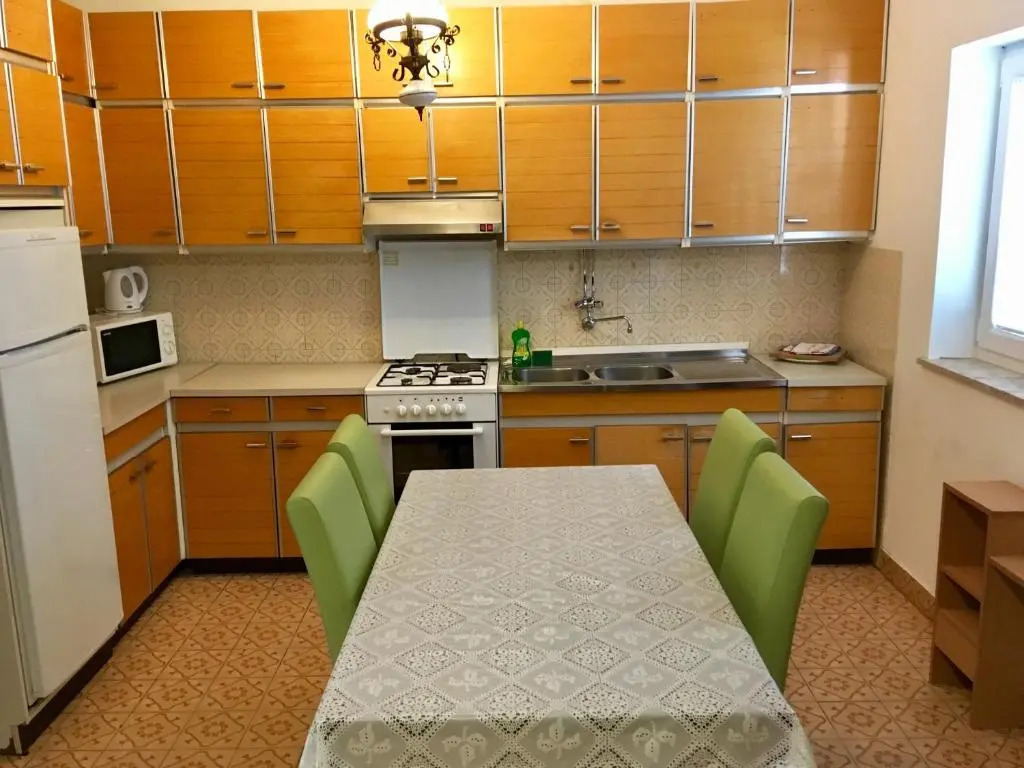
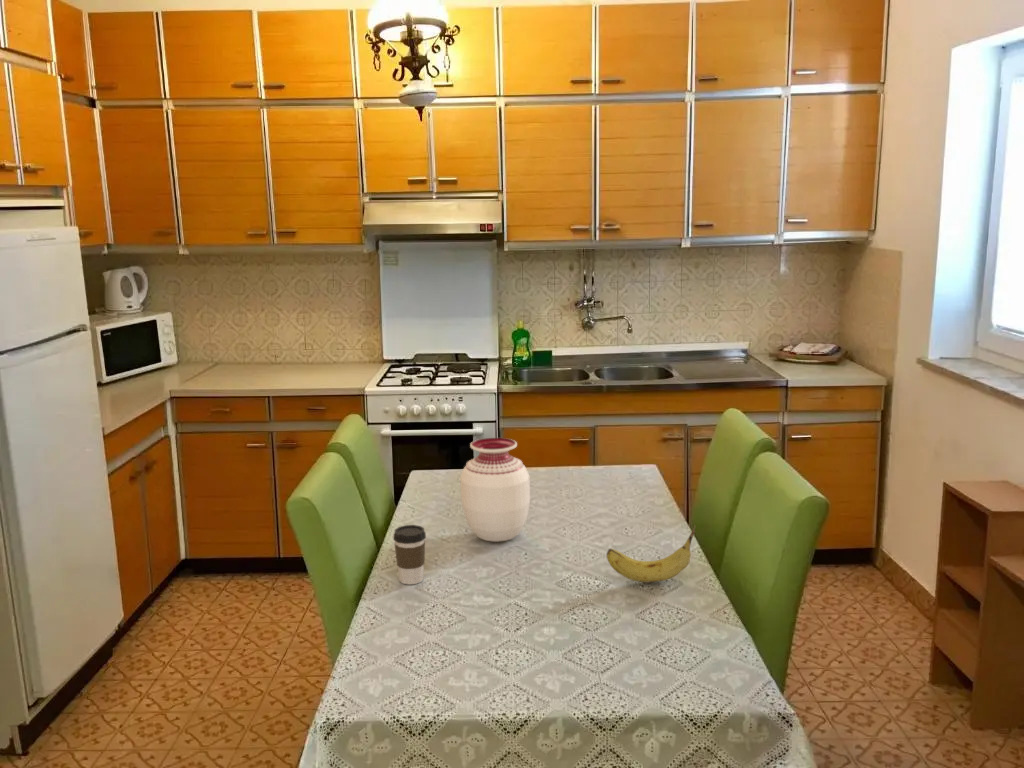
+ coffee cup (410, 554)
+ fruit (650, 561)
+ vase (495, 490)
